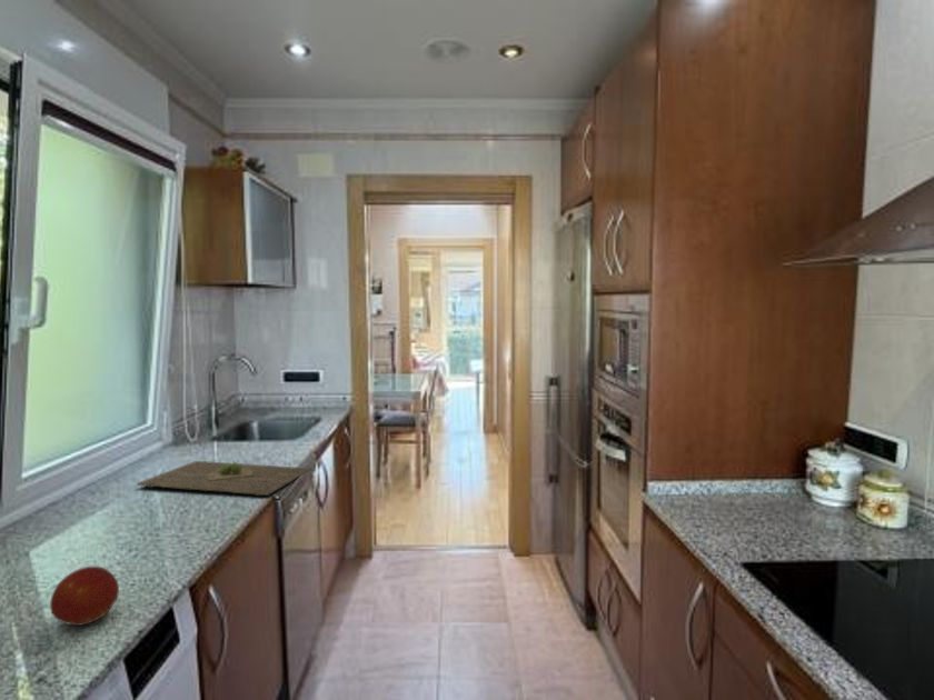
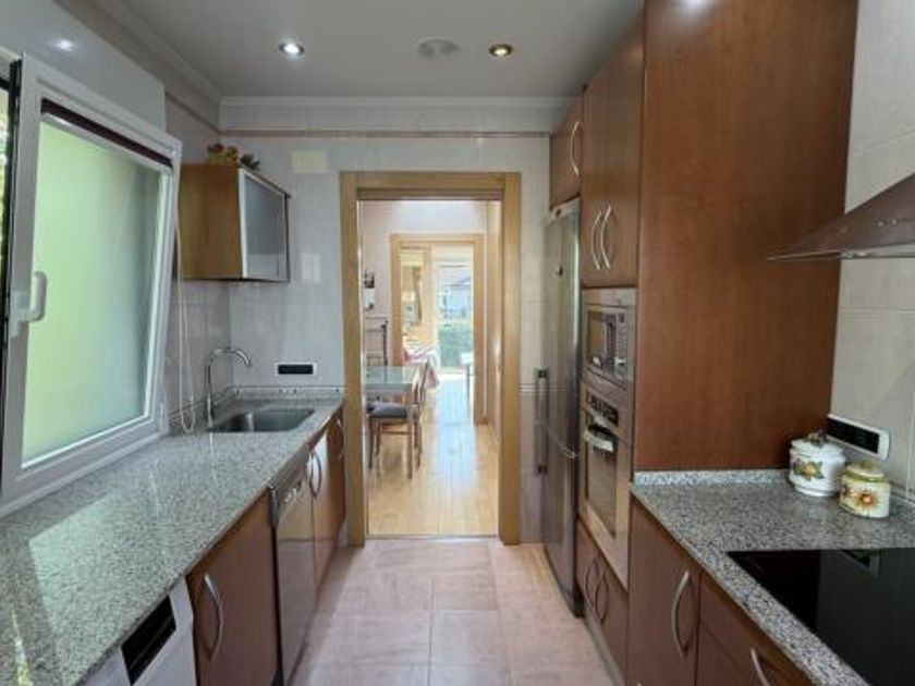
- cutting board (228, 469)
- fruit (85, 593)
